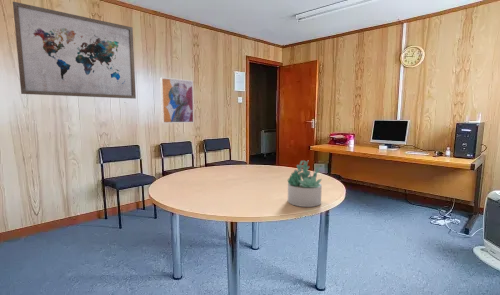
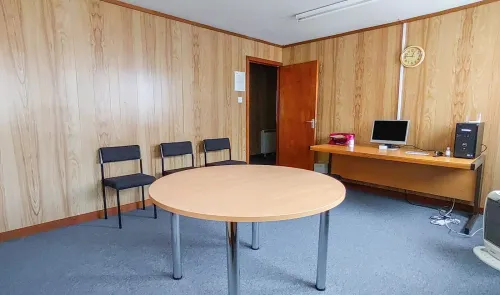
- succulent plant (305, 181)
- wall art (82, 57)
- wall art (178, 101)
